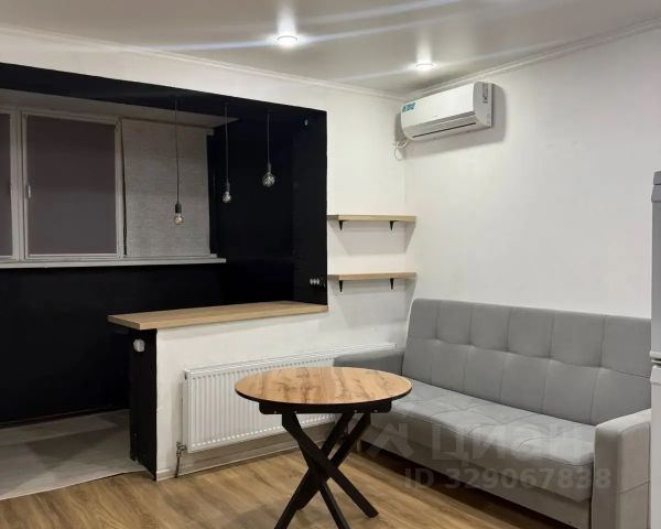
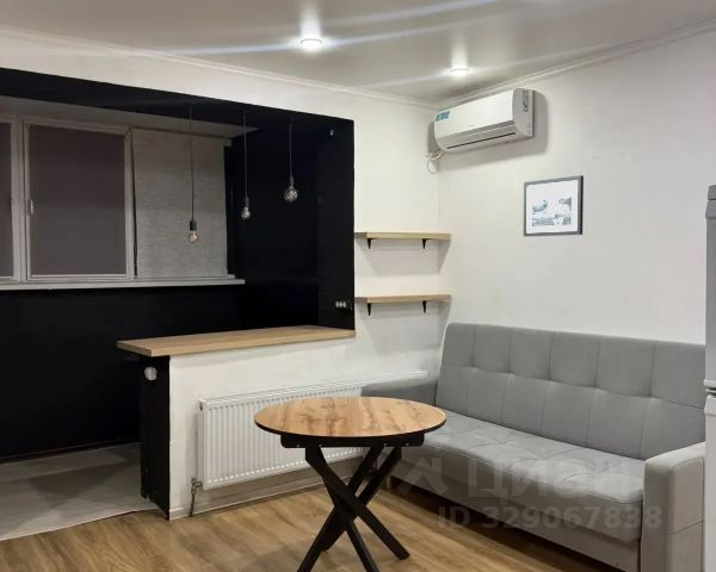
+ picture frame (551, 207)
